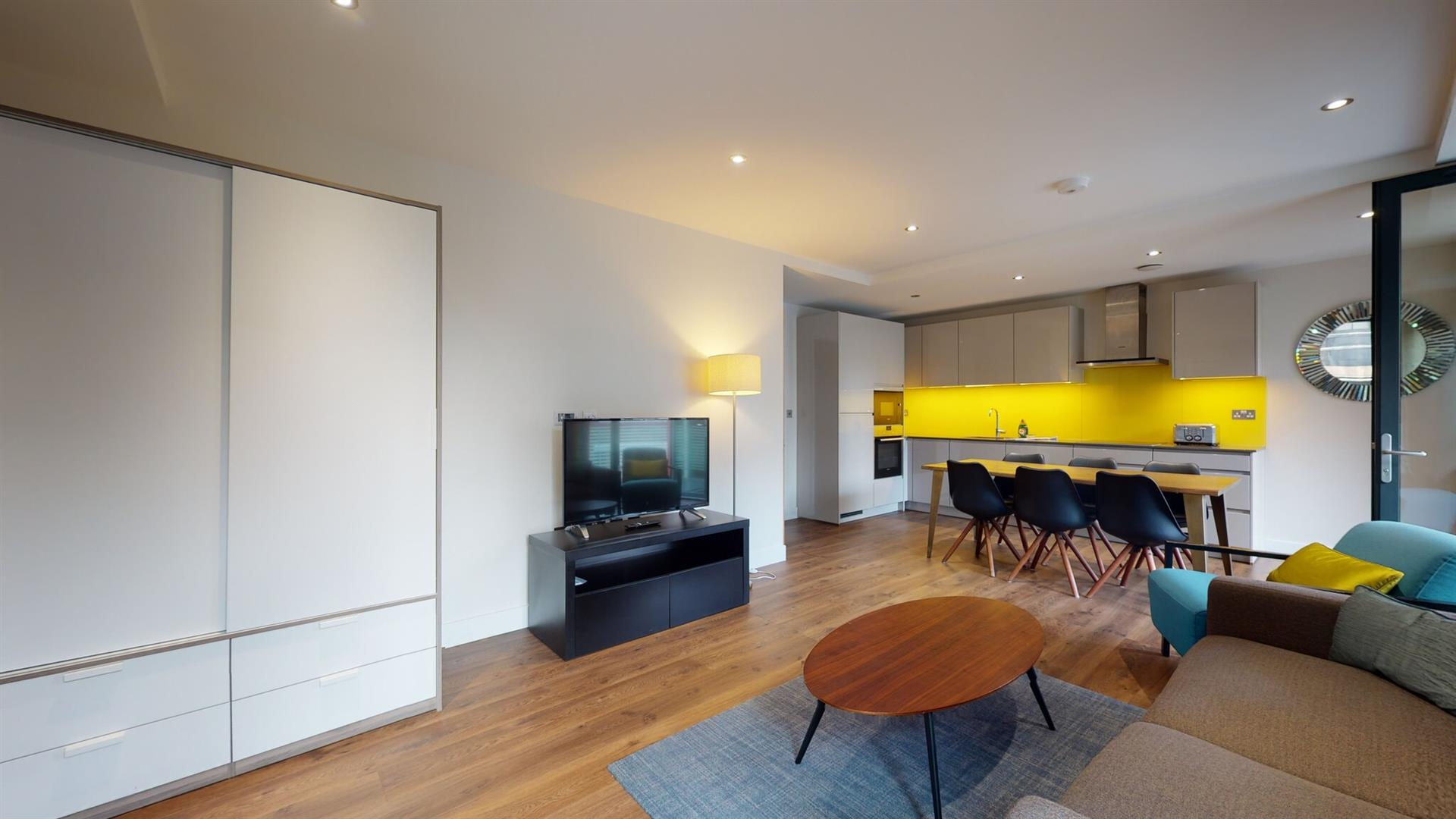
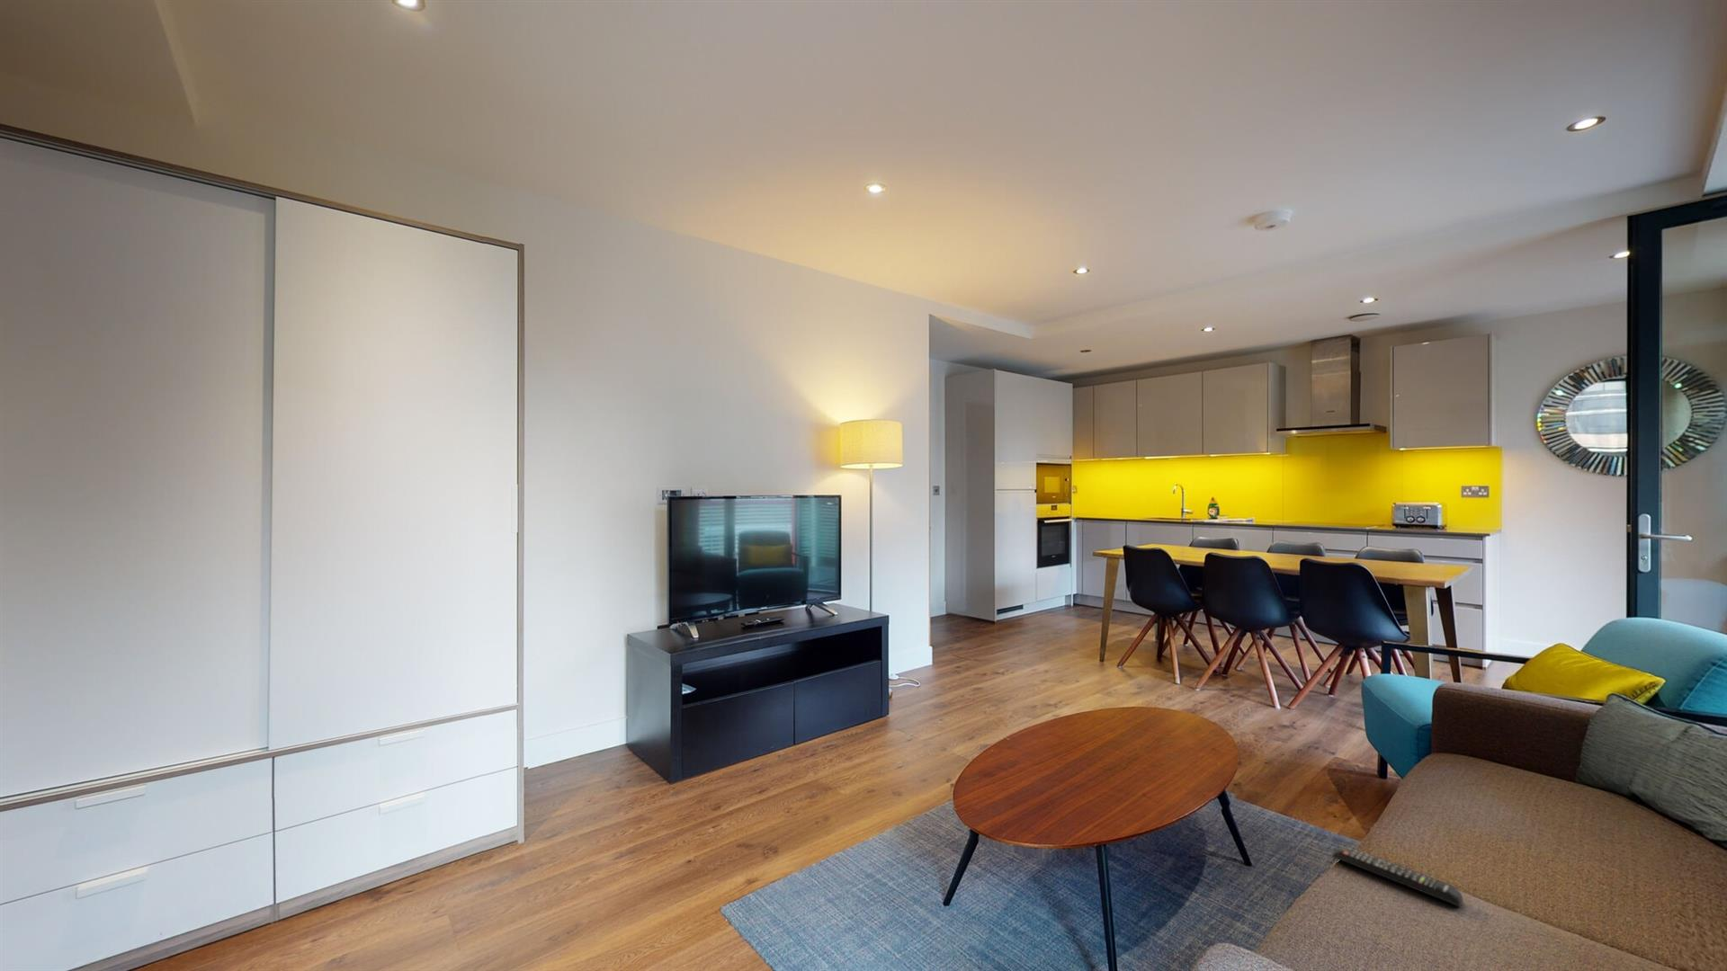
+ remote control (1394, 873)
